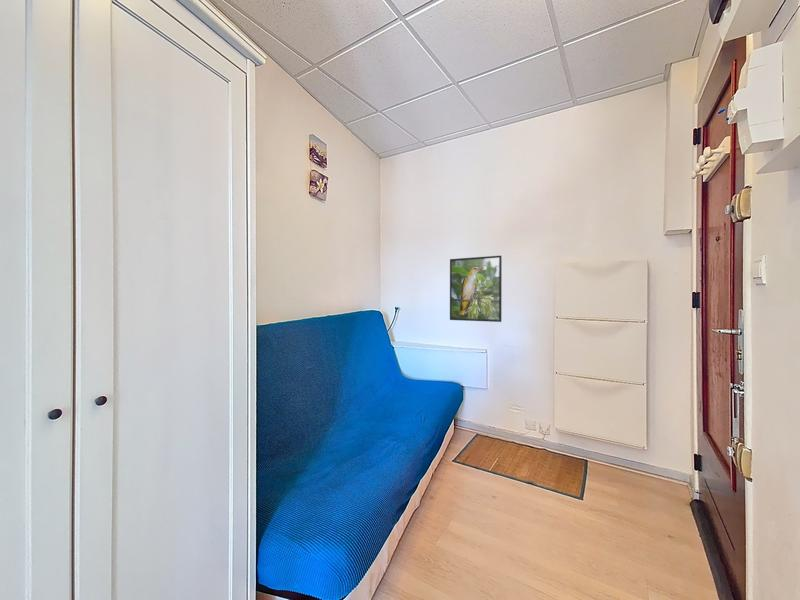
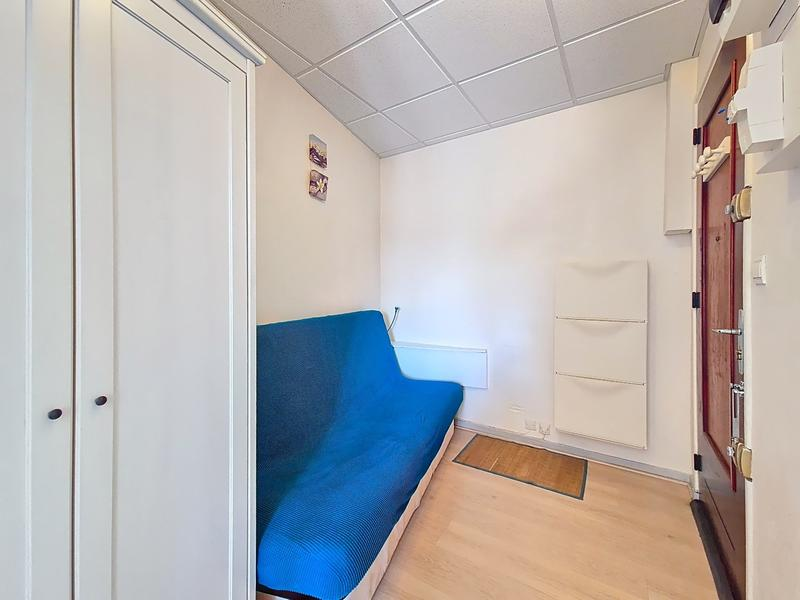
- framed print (474, 289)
